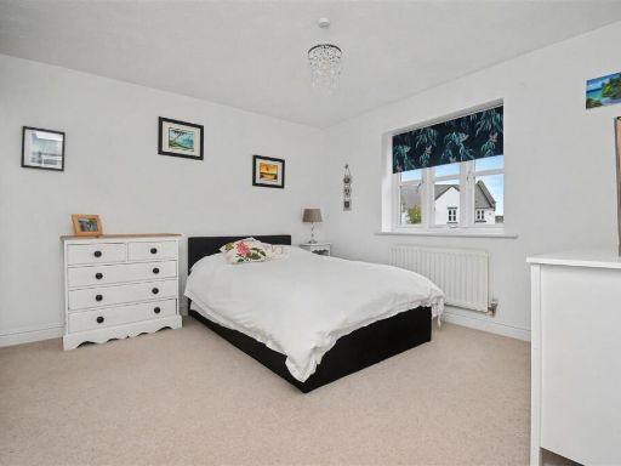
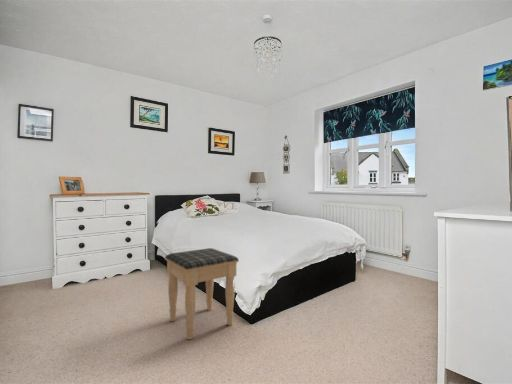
+ footstool (197, 284)
